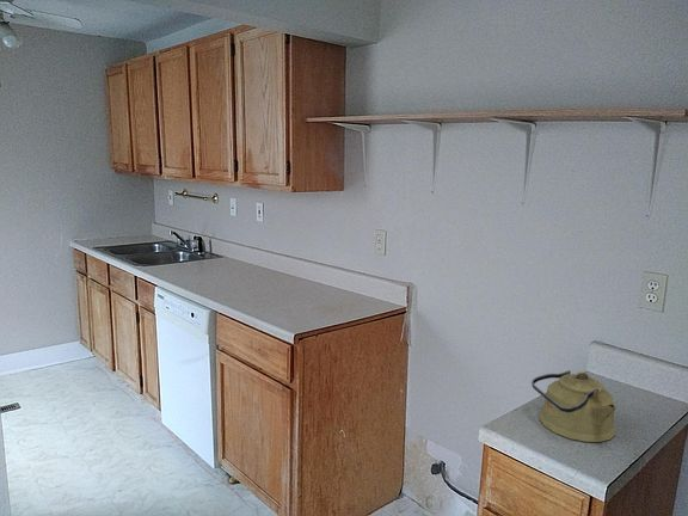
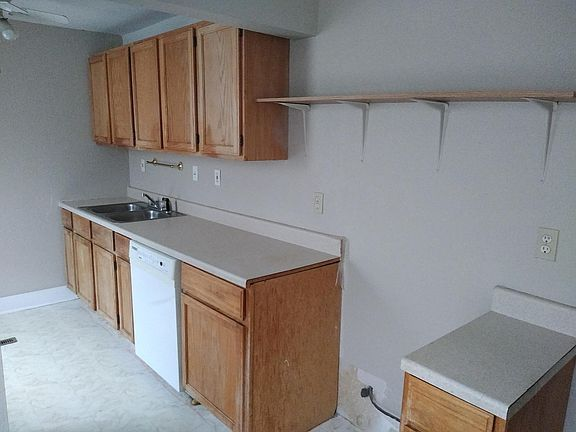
- kettle (583, 401)
